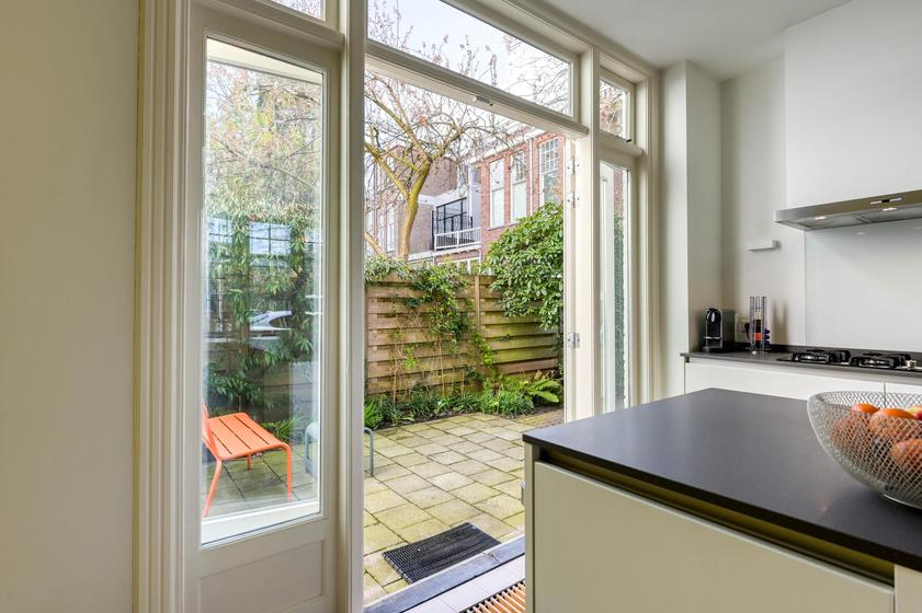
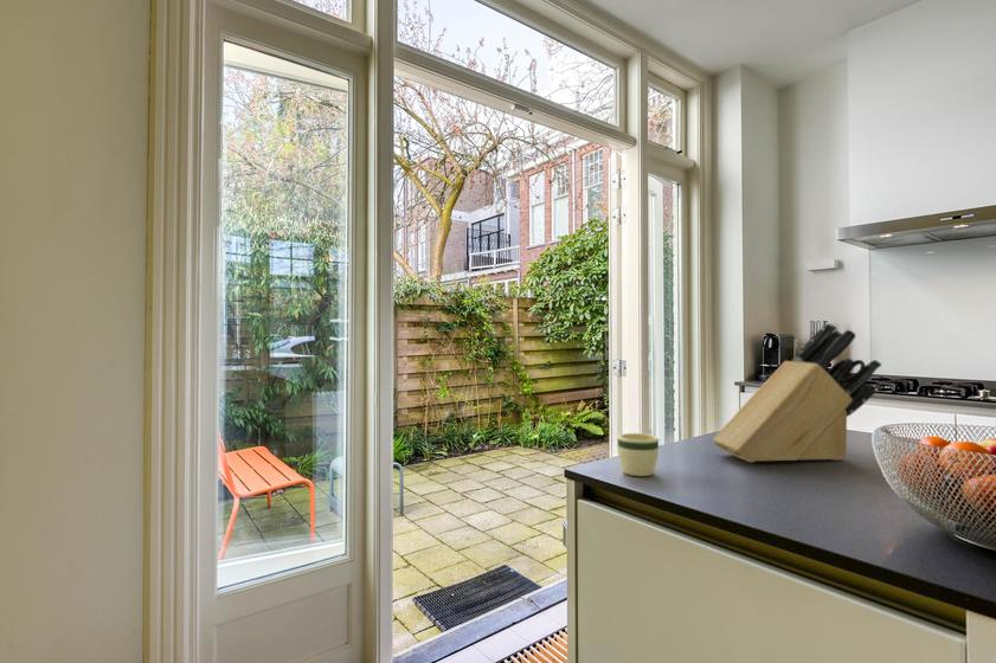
+ mug (634, 452)
+ knife block (796, 388)
